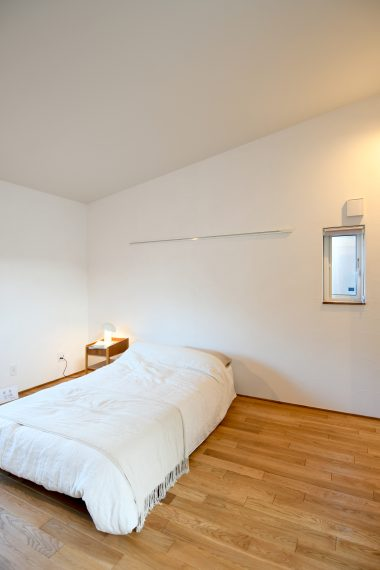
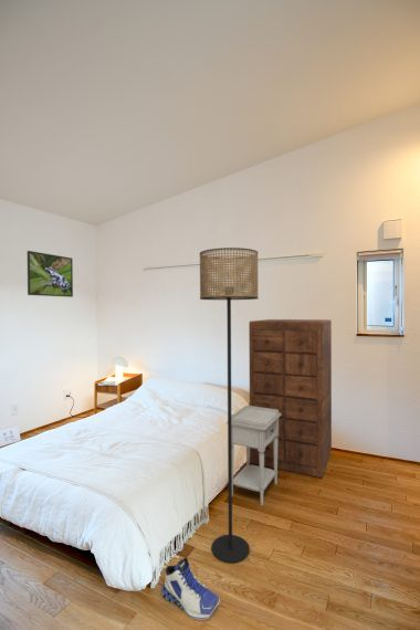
+ sneaker (187, 584)
+ dresser (291, 389)
+ nightstand (254, 448)
+ floor lamp (229, 401)
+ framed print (51, 275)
